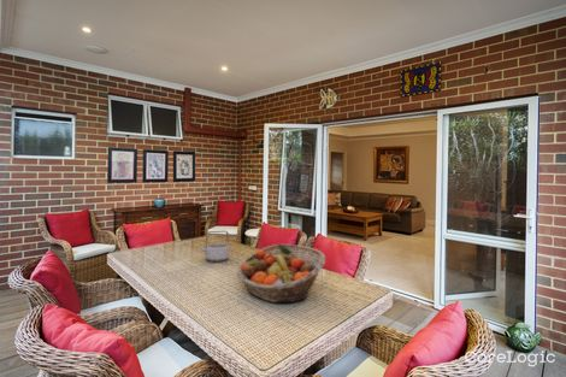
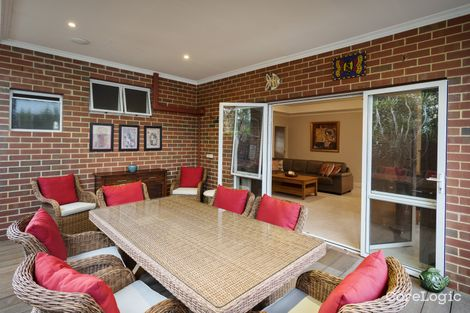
- fruit basket (279, 270)
- teapot (214, 245)
